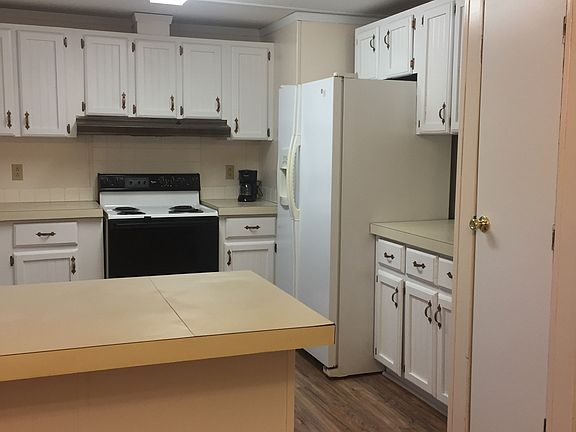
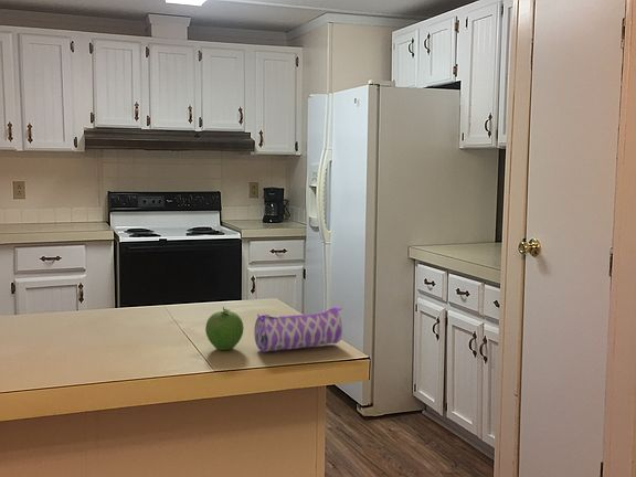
+ pencil case (297, 328)
+ fruit (224, 328)
